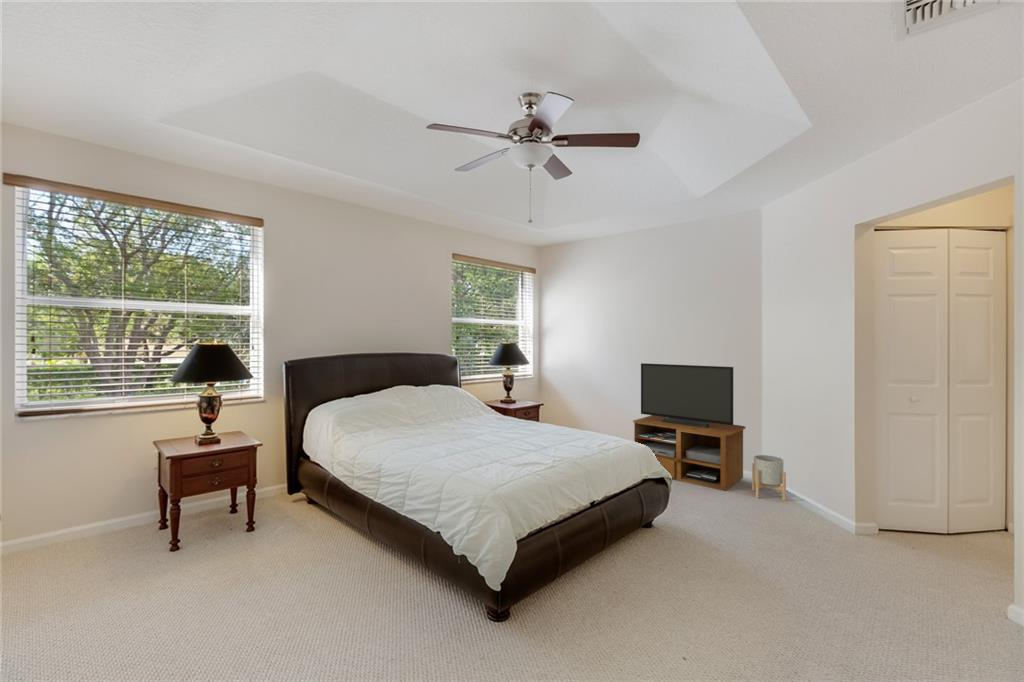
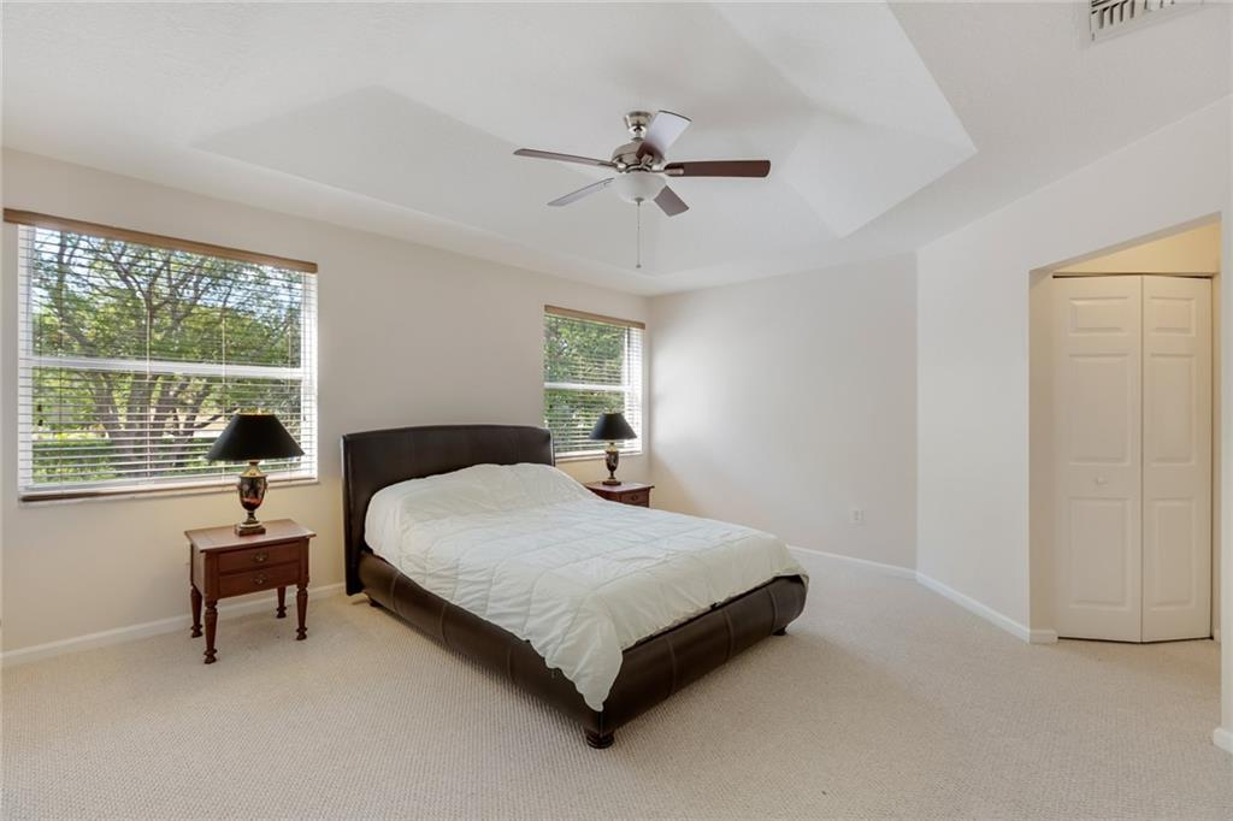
- tv stand (685, 419)
- planter (768, 476)
